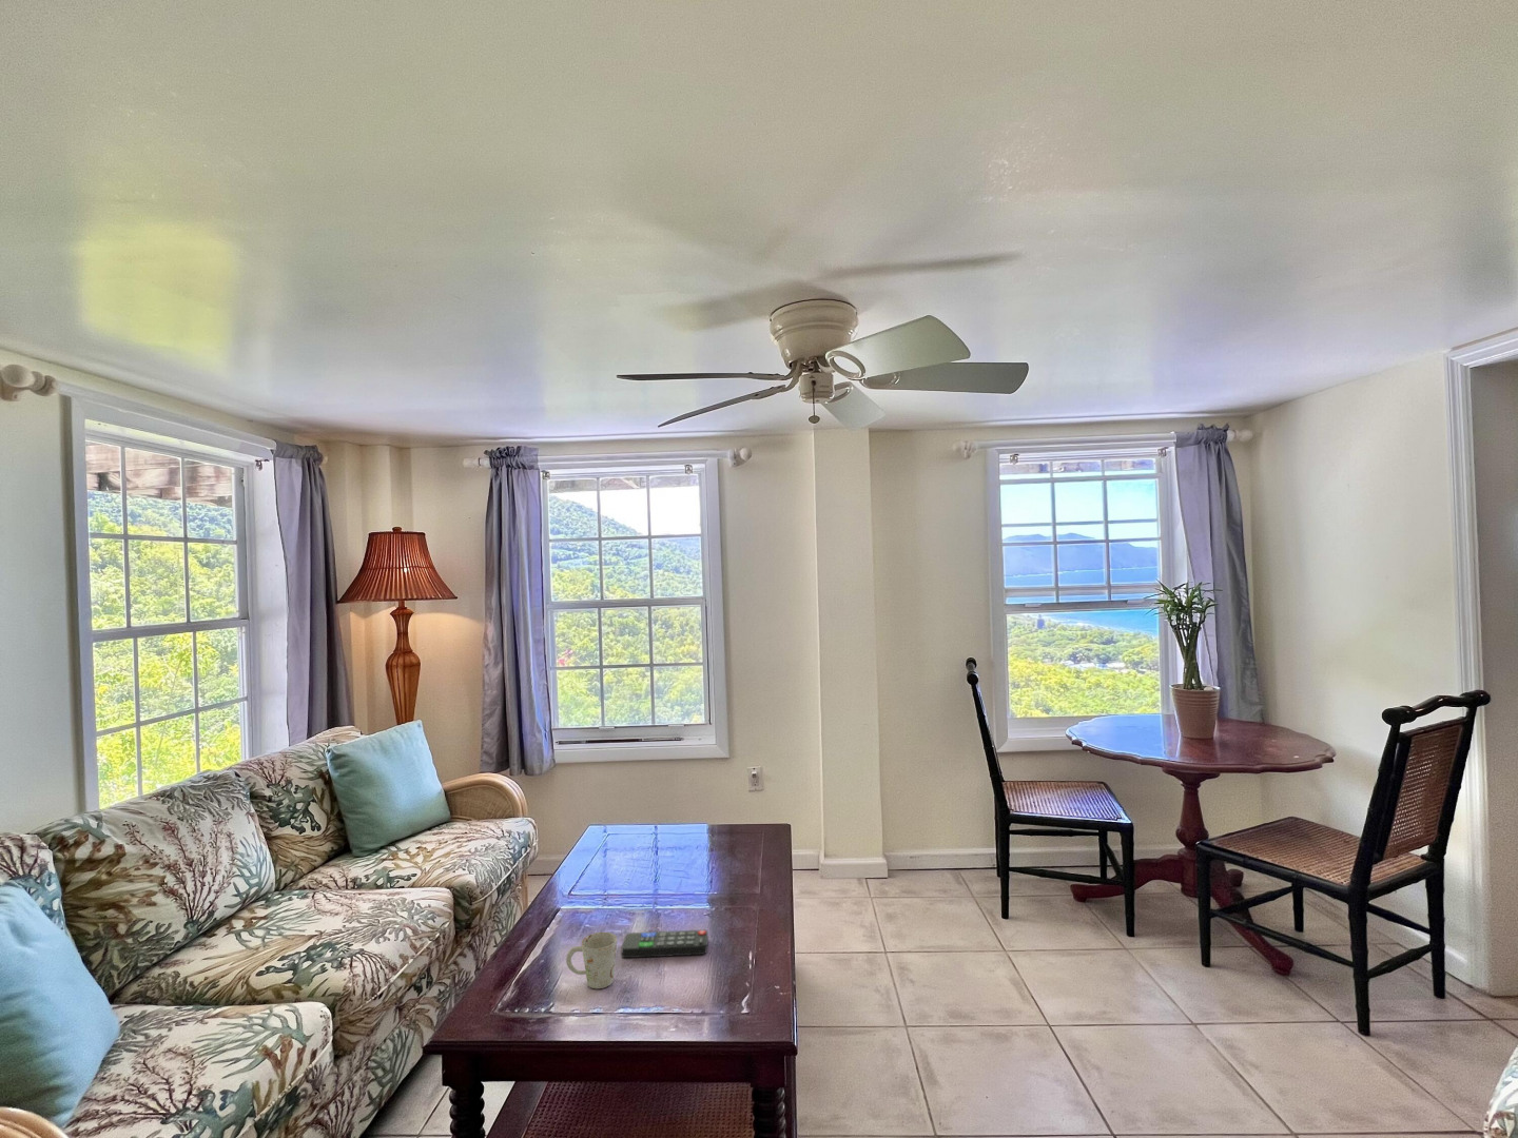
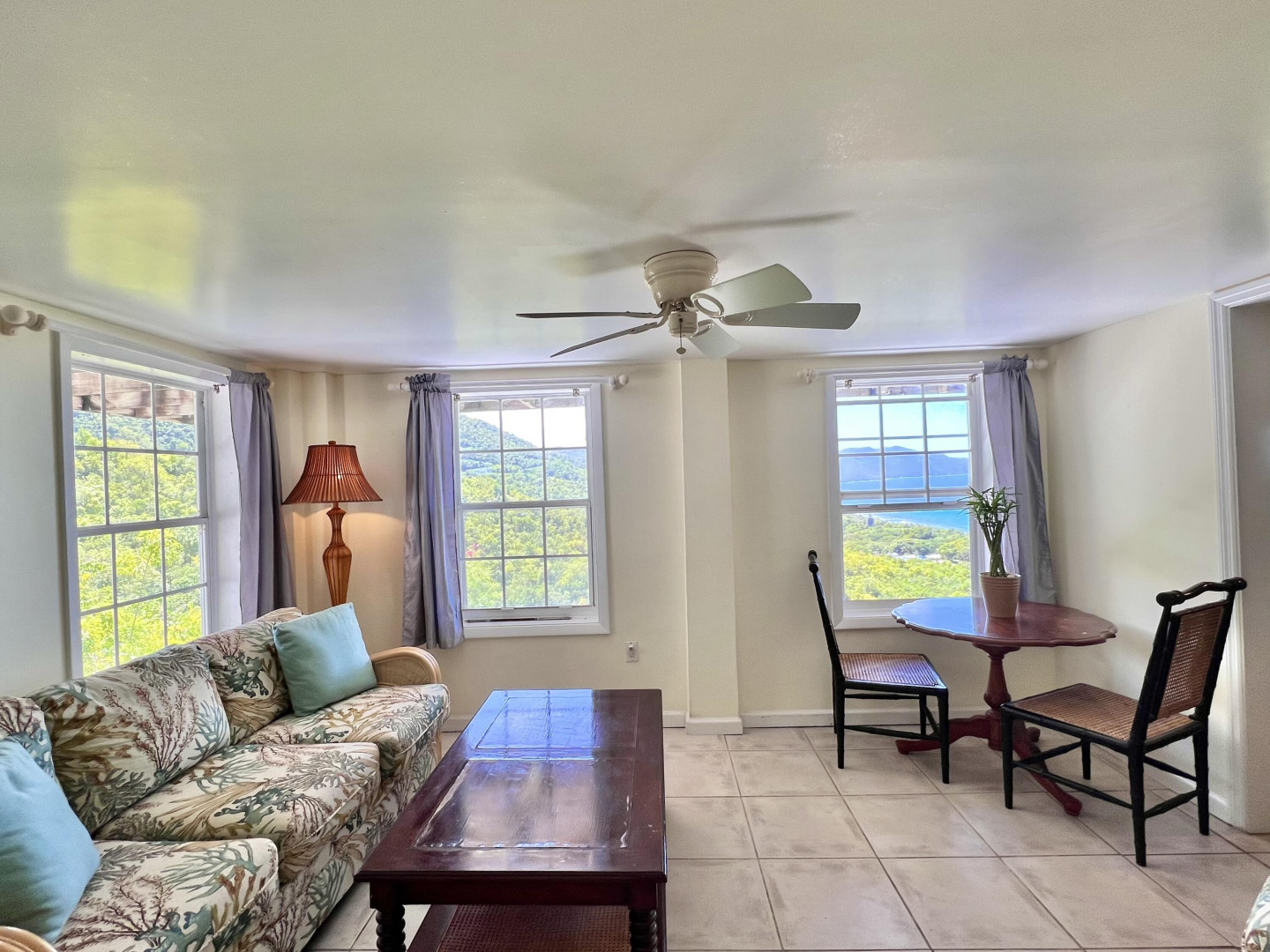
- remote control (666, 942)
- mug (590, 961)
